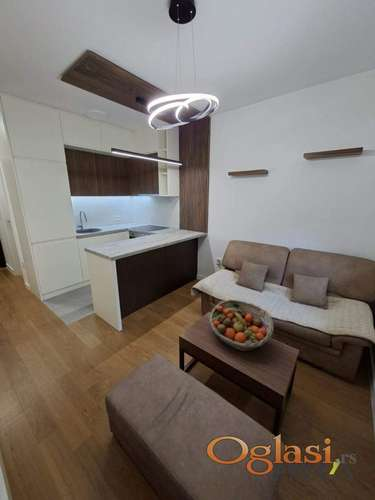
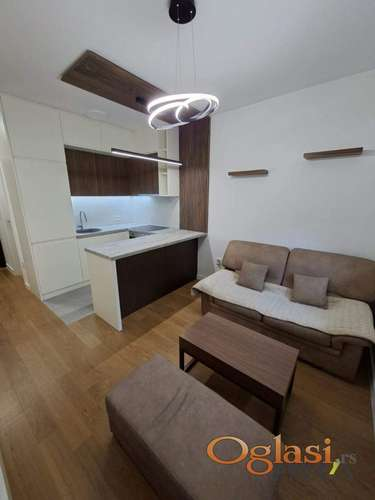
- fruit basket (239, 324)
